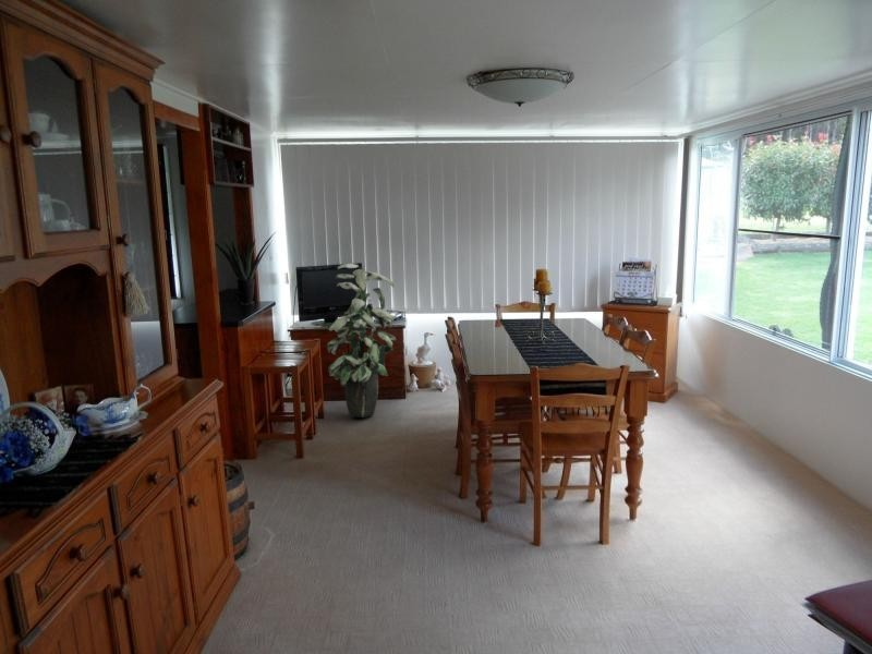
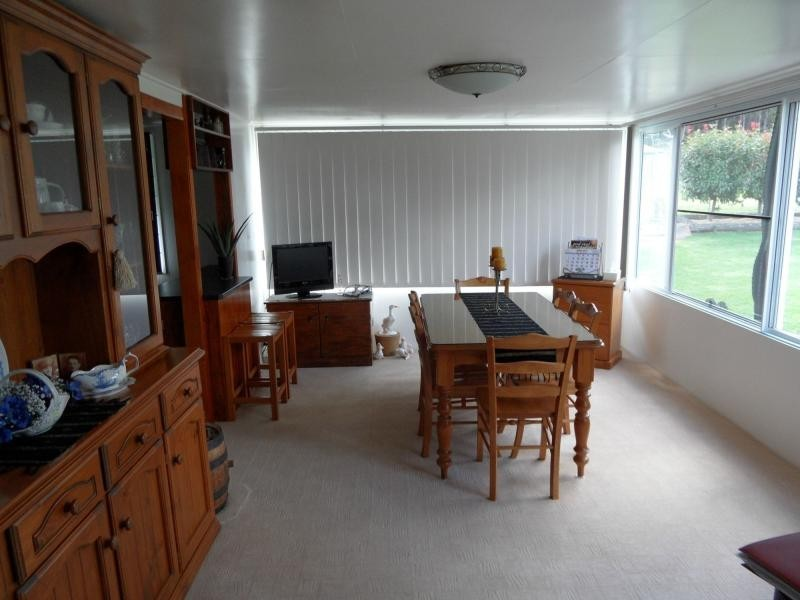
- indoor plant (356, 340)
